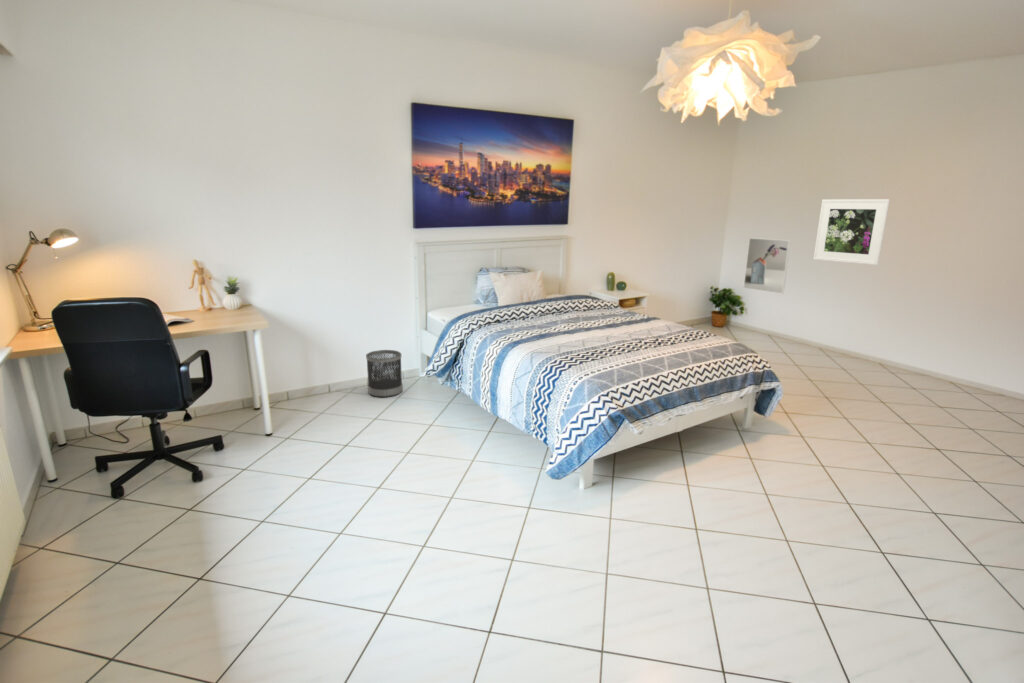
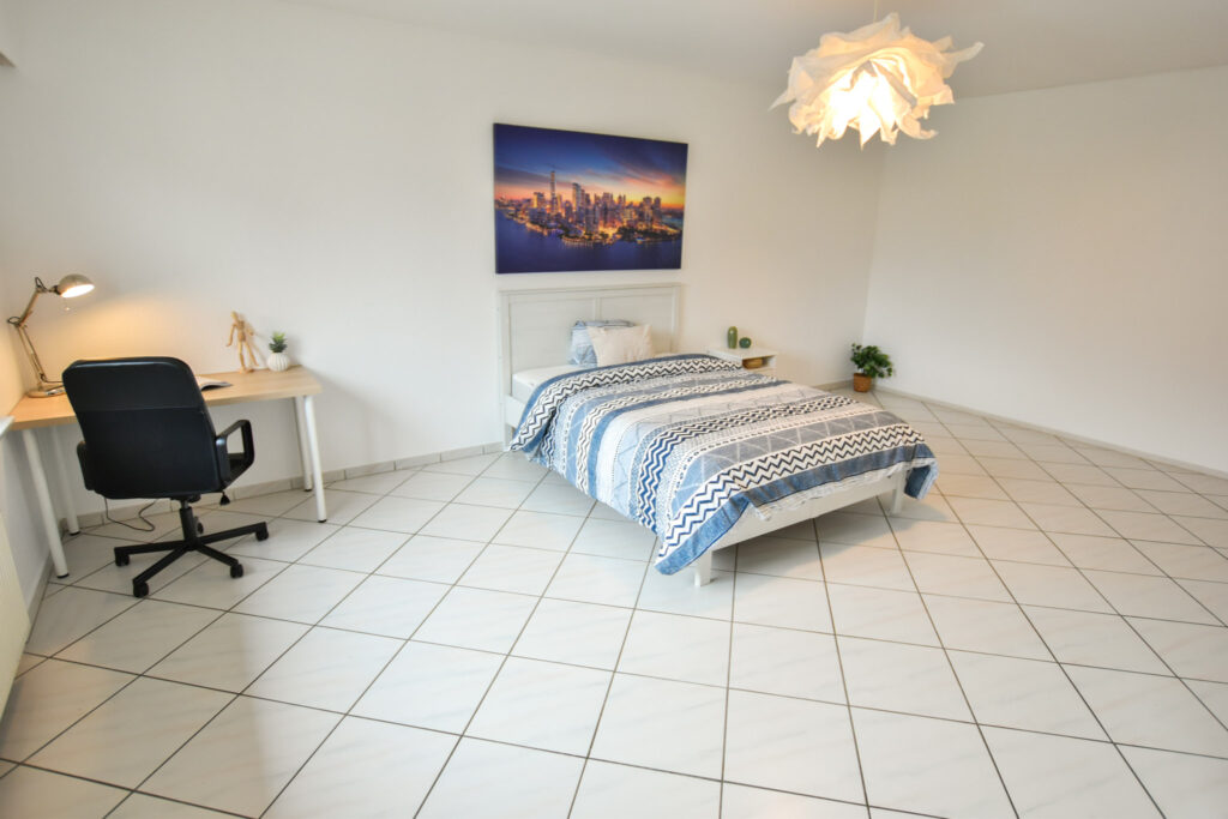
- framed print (766, 265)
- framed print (849, 231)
- wastebasket (384, 372)
